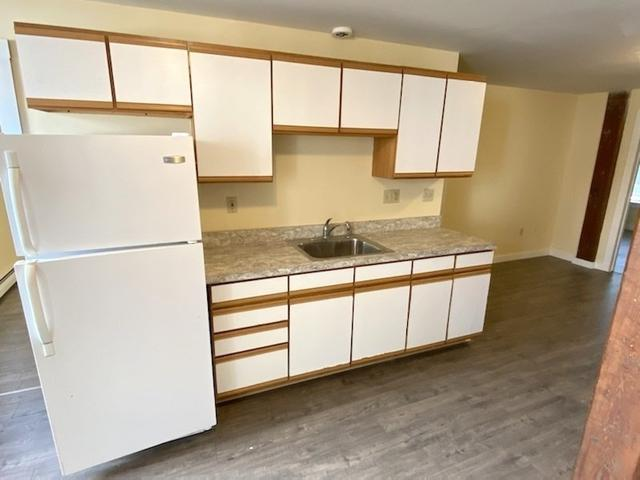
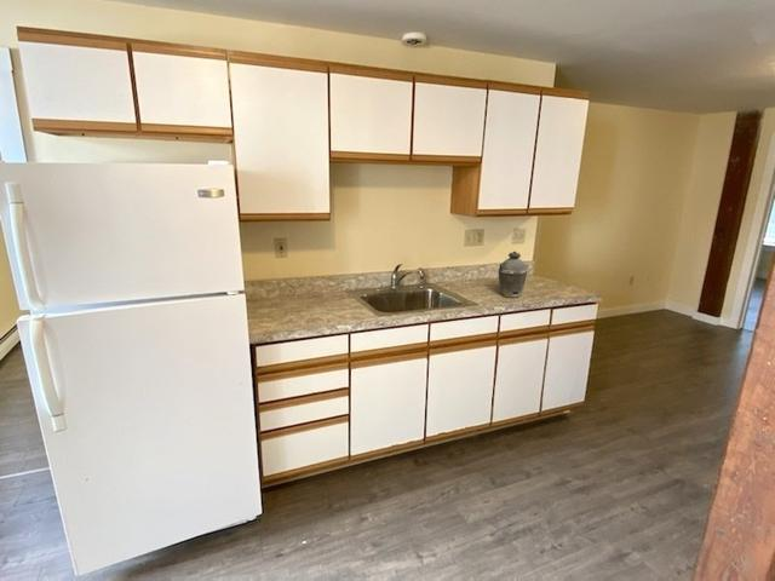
+ kettle (512, 274)
